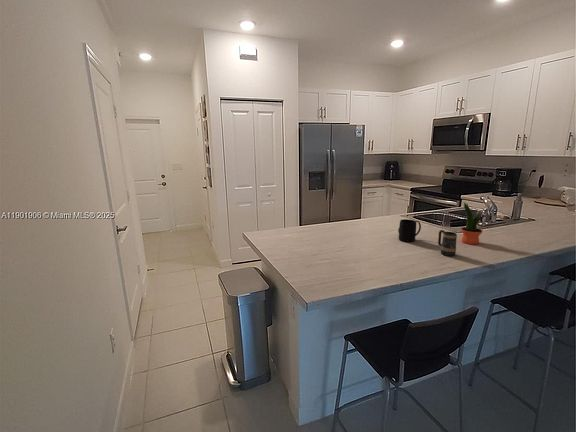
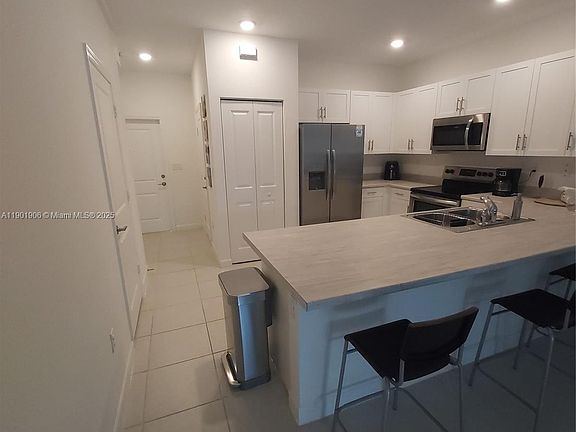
- mug (410, 230)
- potted plant (471, 222)
- mug (446, 242)
